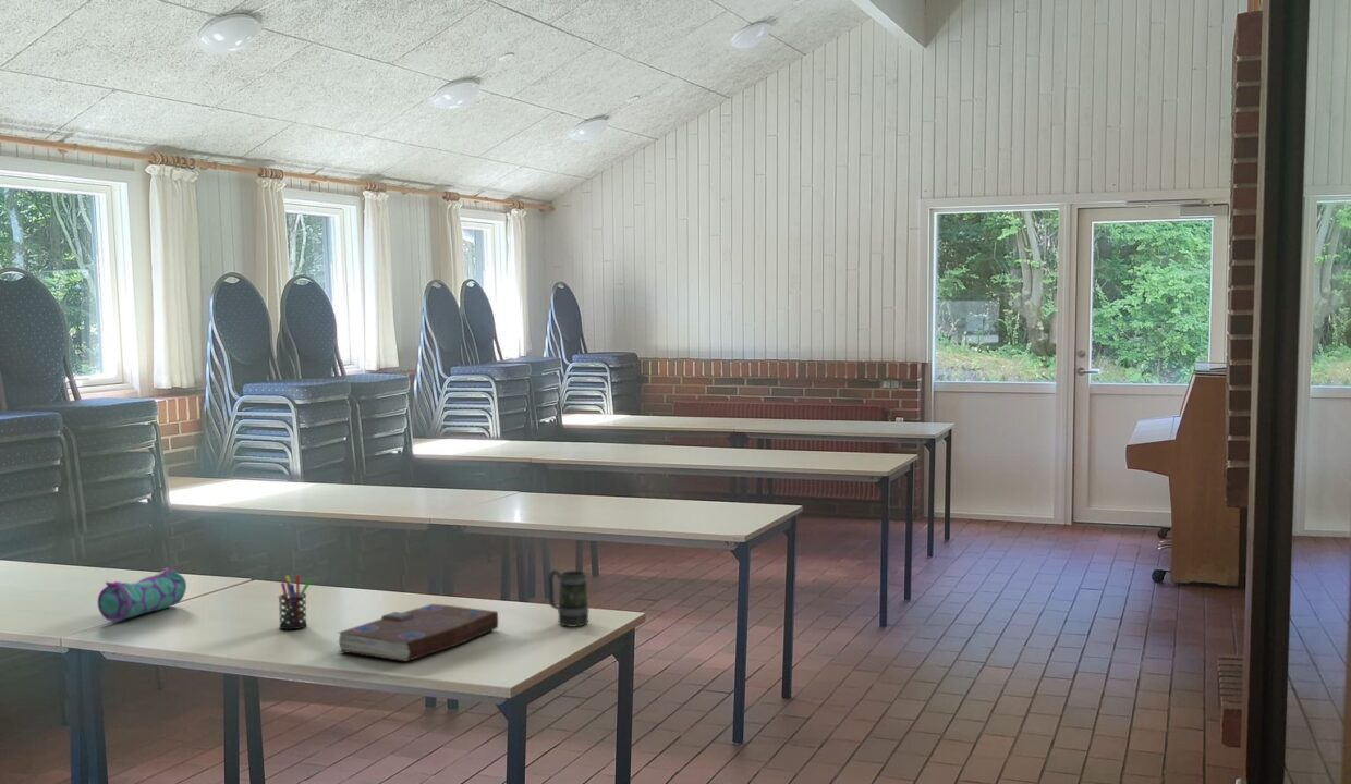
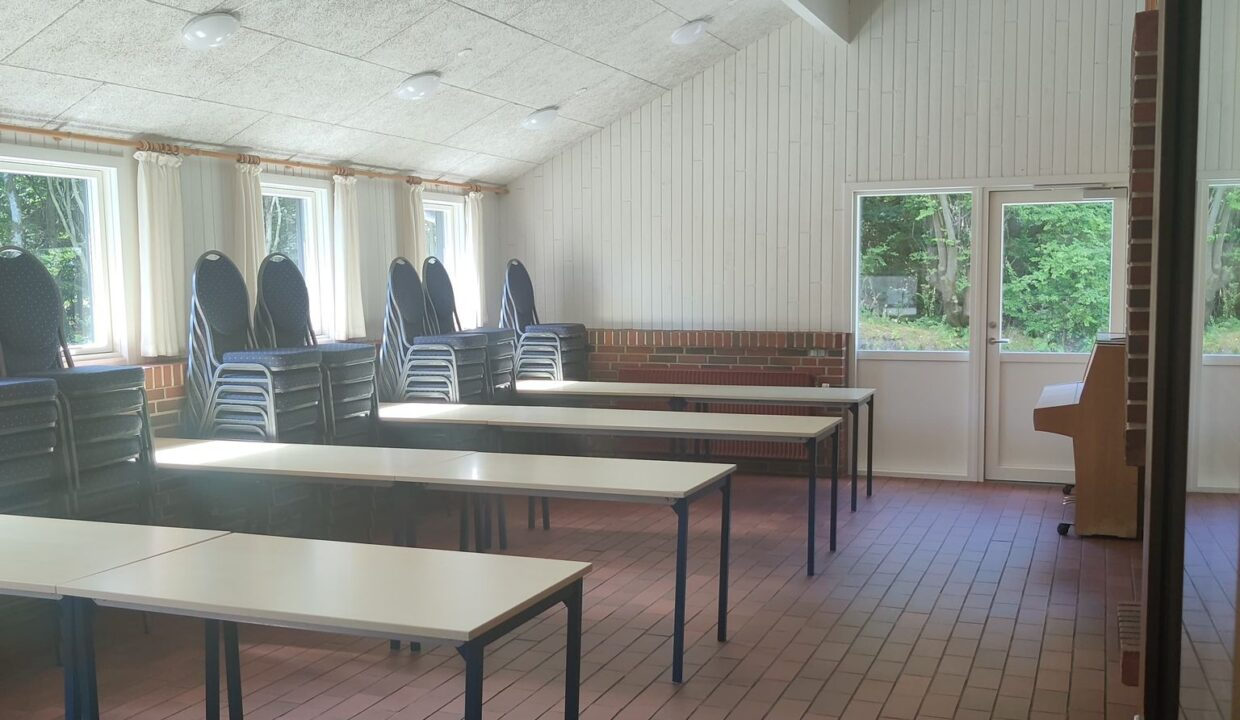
- pen holder (295, 599)
- mug (568, 597)
- book (419, 629)
- pencil case (142, 593)
